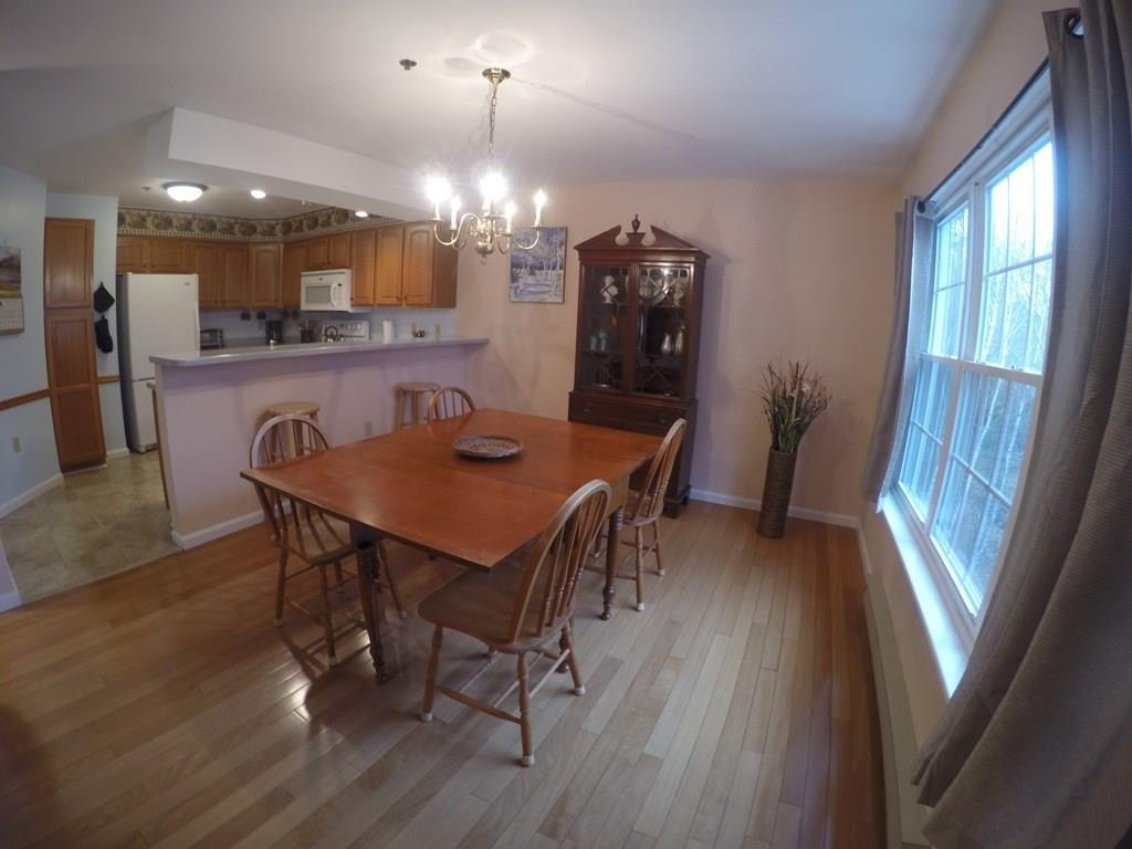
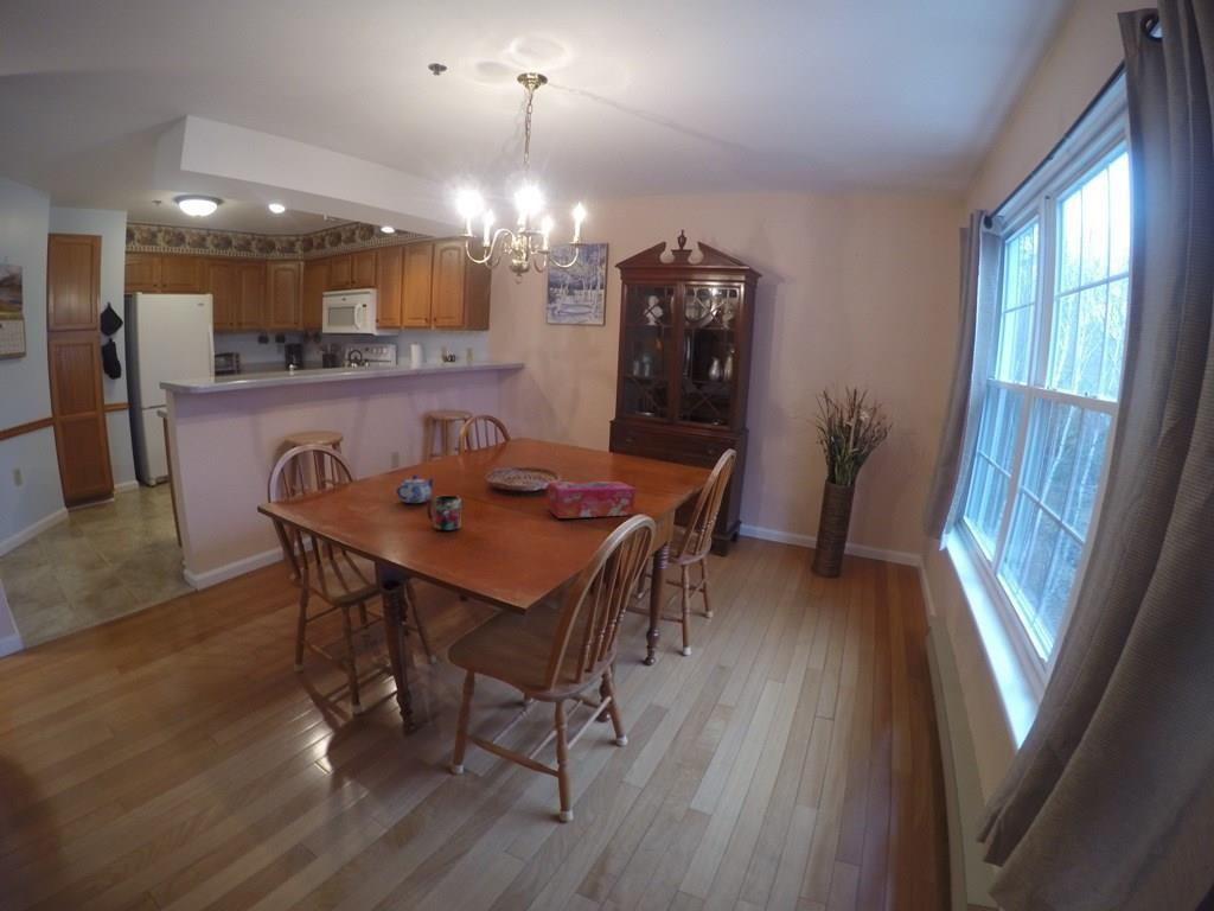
+ mug (442, 511)
+ teapot (416, 488)
+ tissue box (590, 498)
